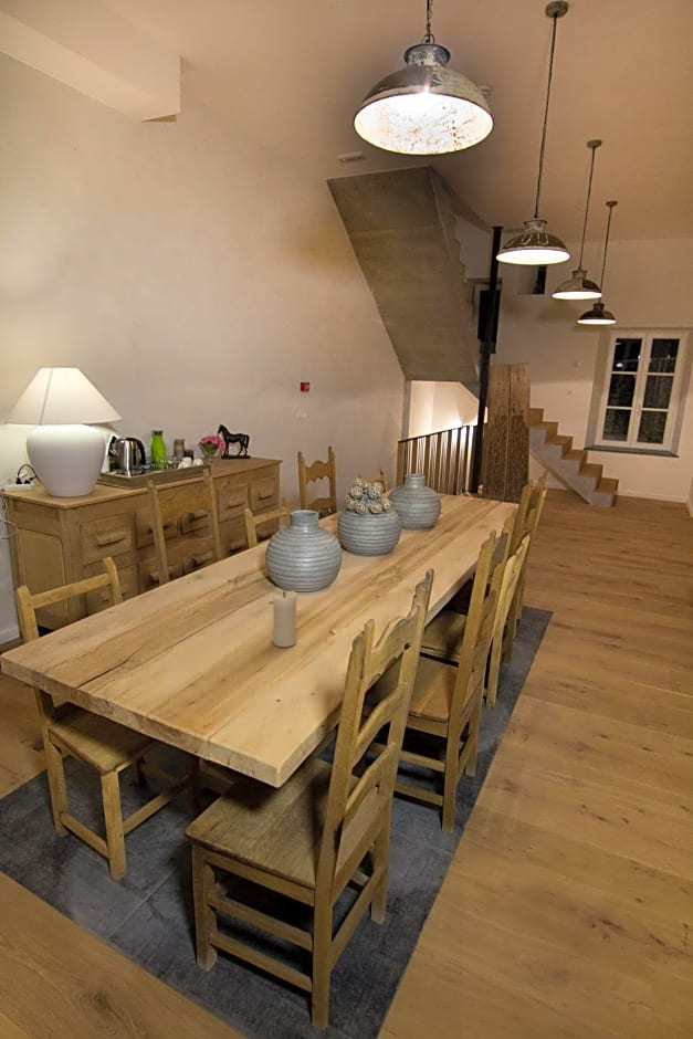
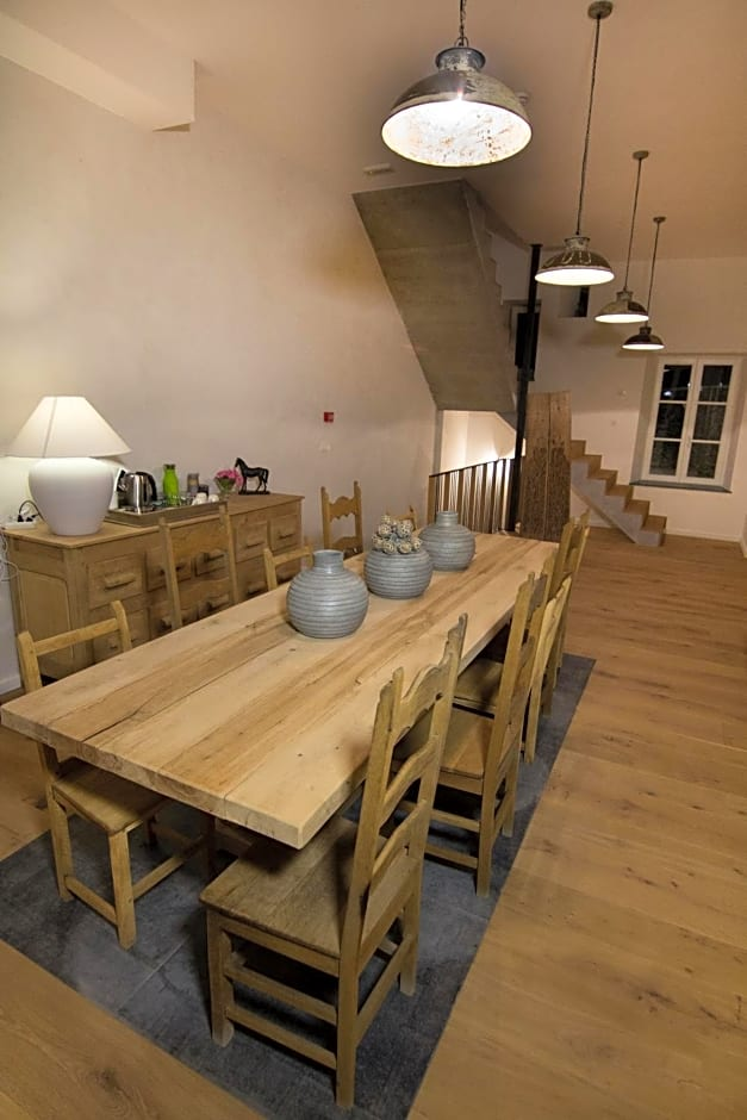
- candle (283, 616)
